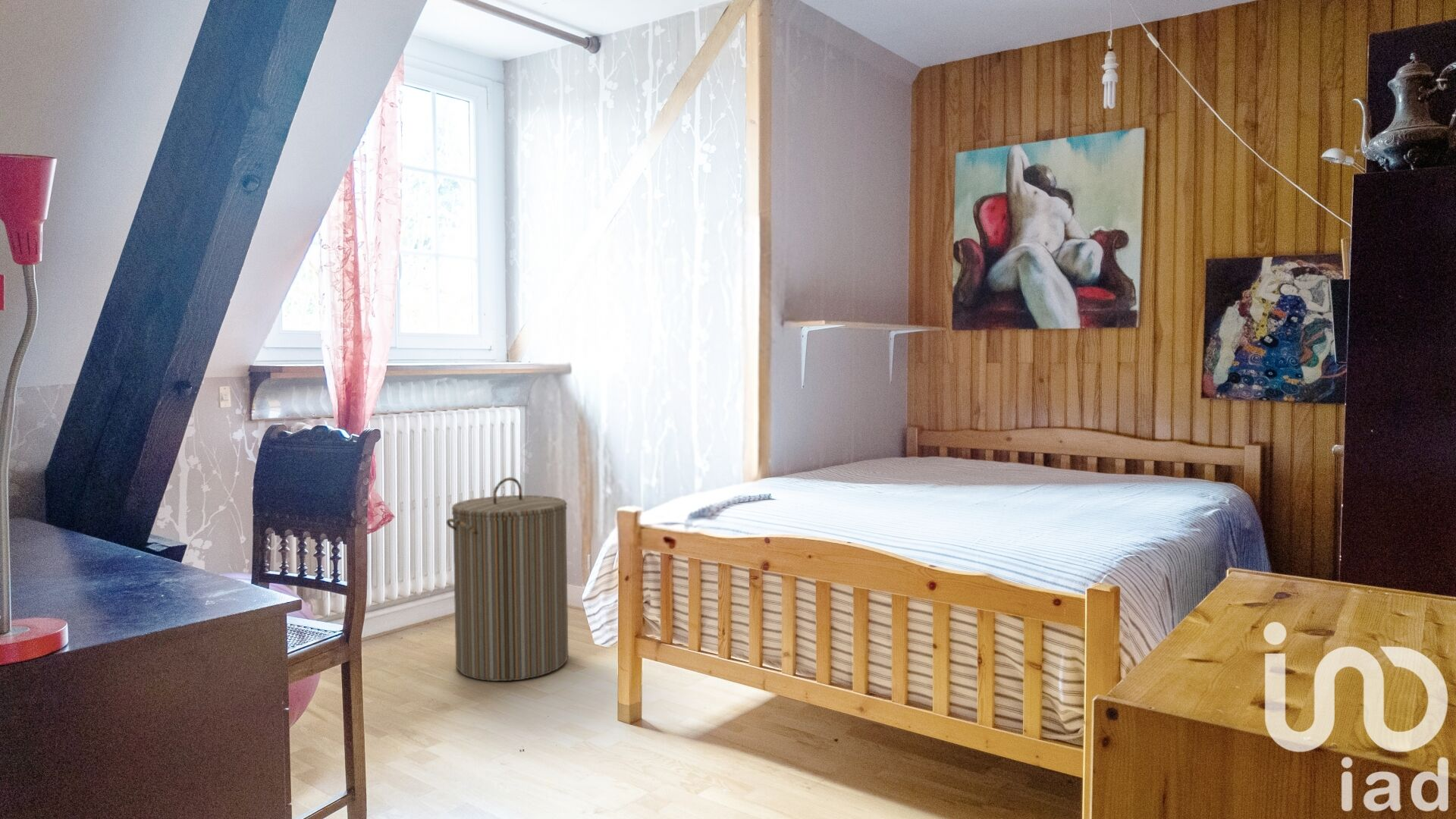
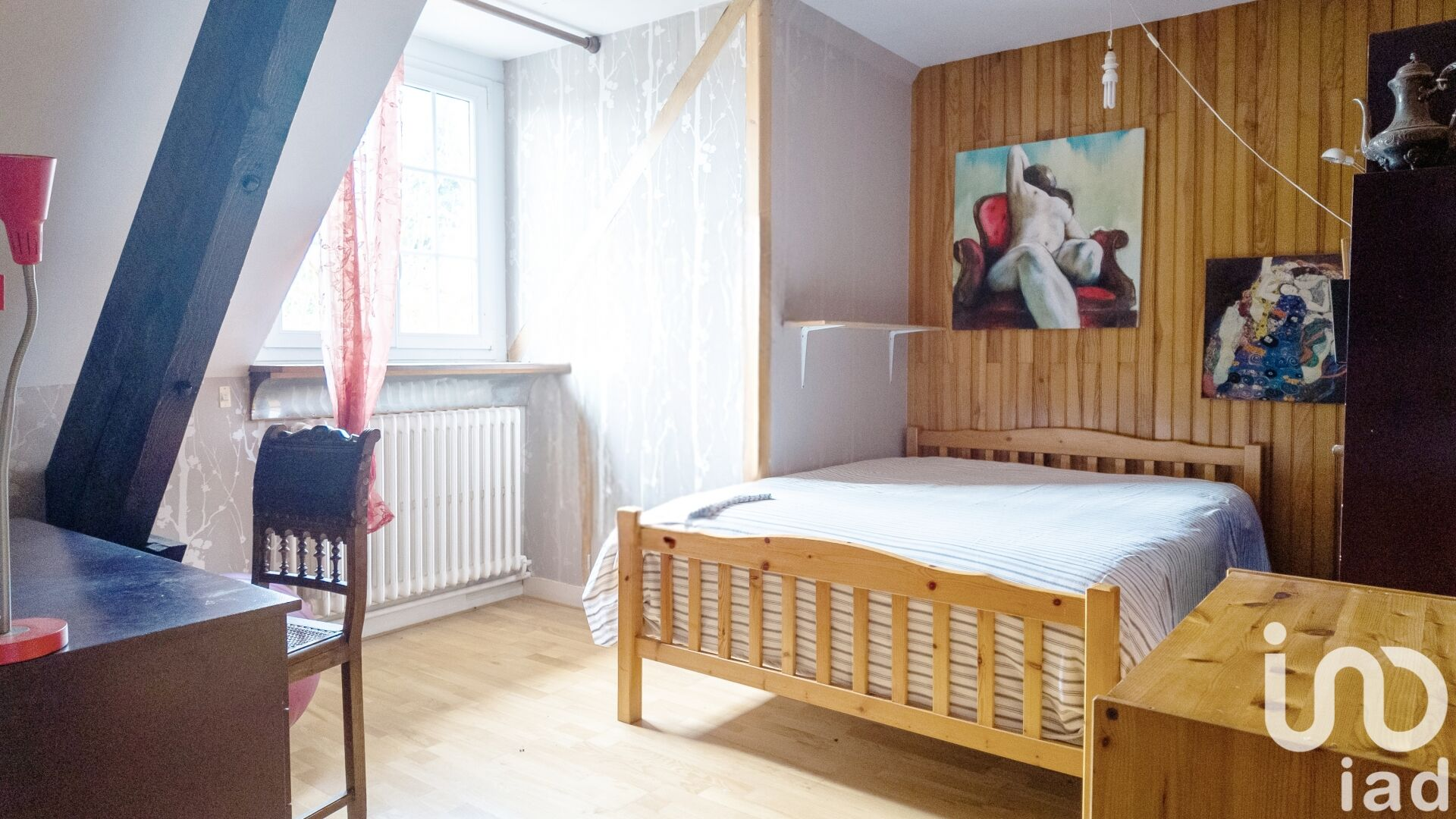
- laundry hamper (511, 570)
